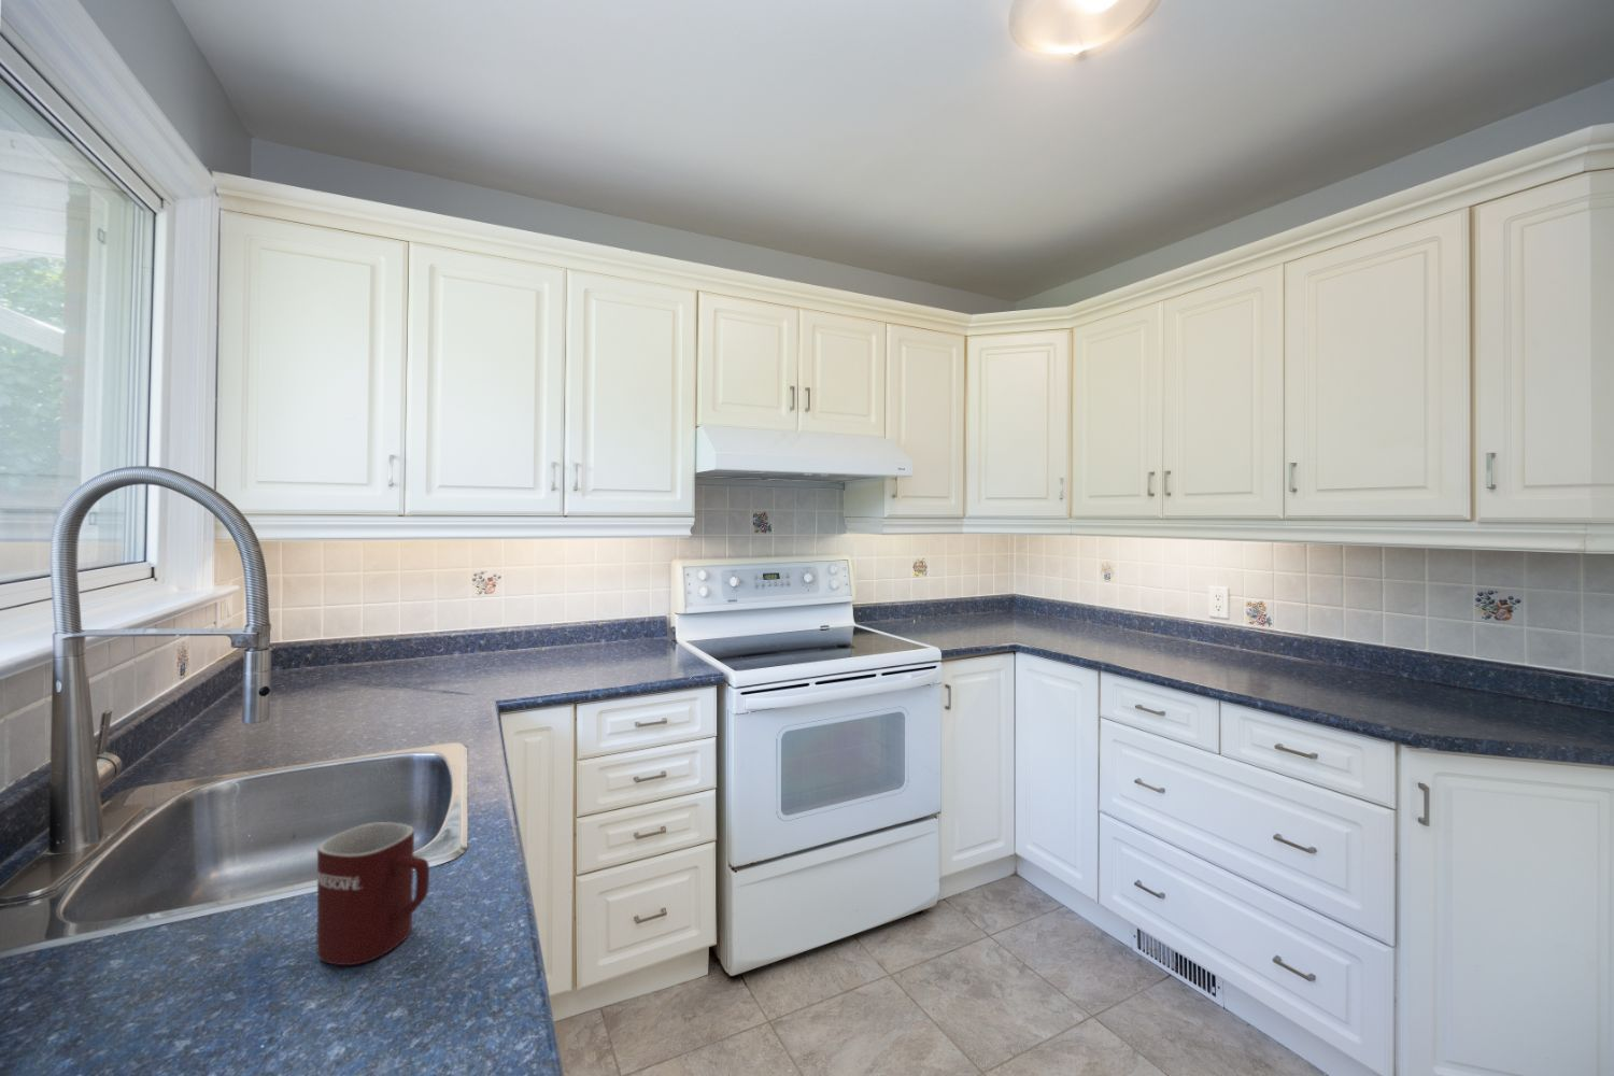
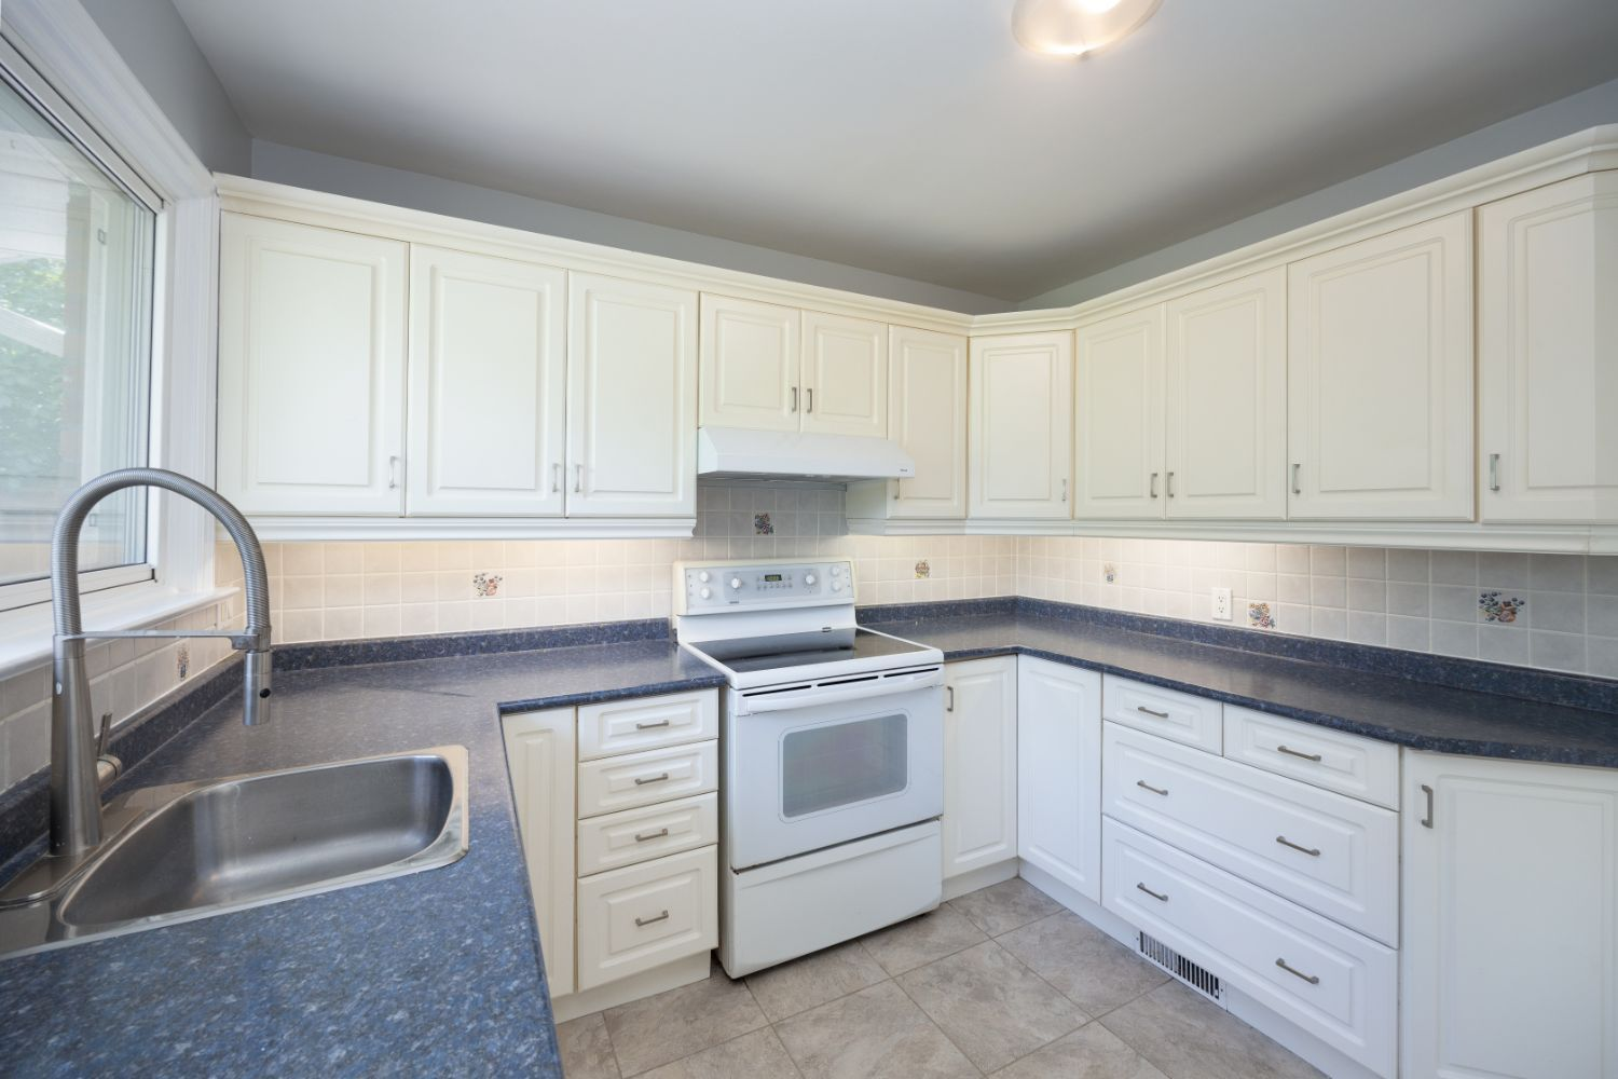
- mug (379, 892)
